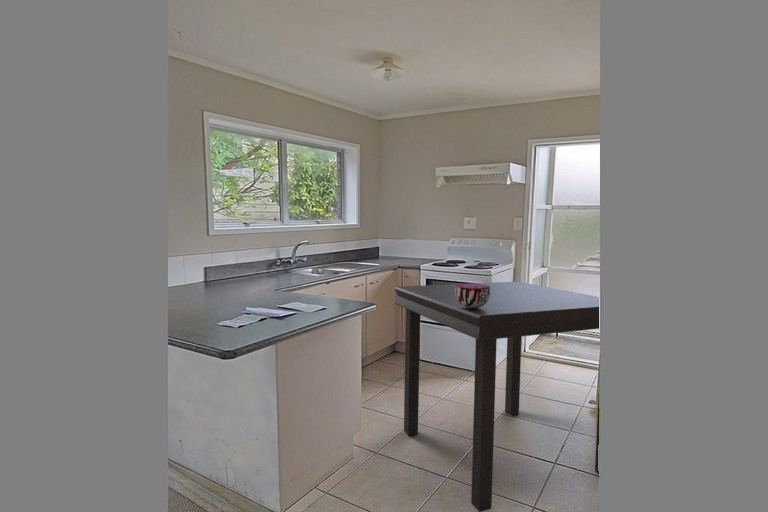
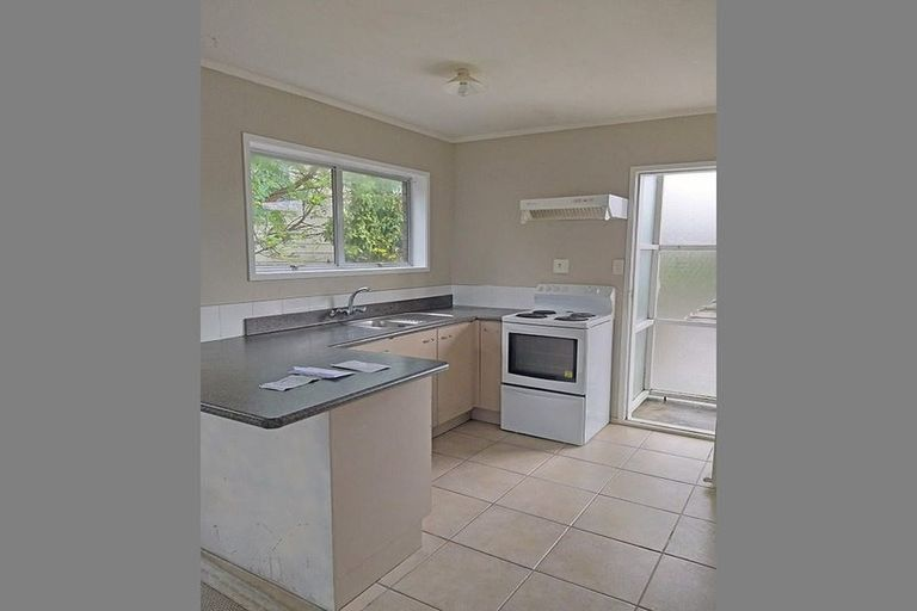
- decorative bowl (472, 296)
- dining table (495, 373)
